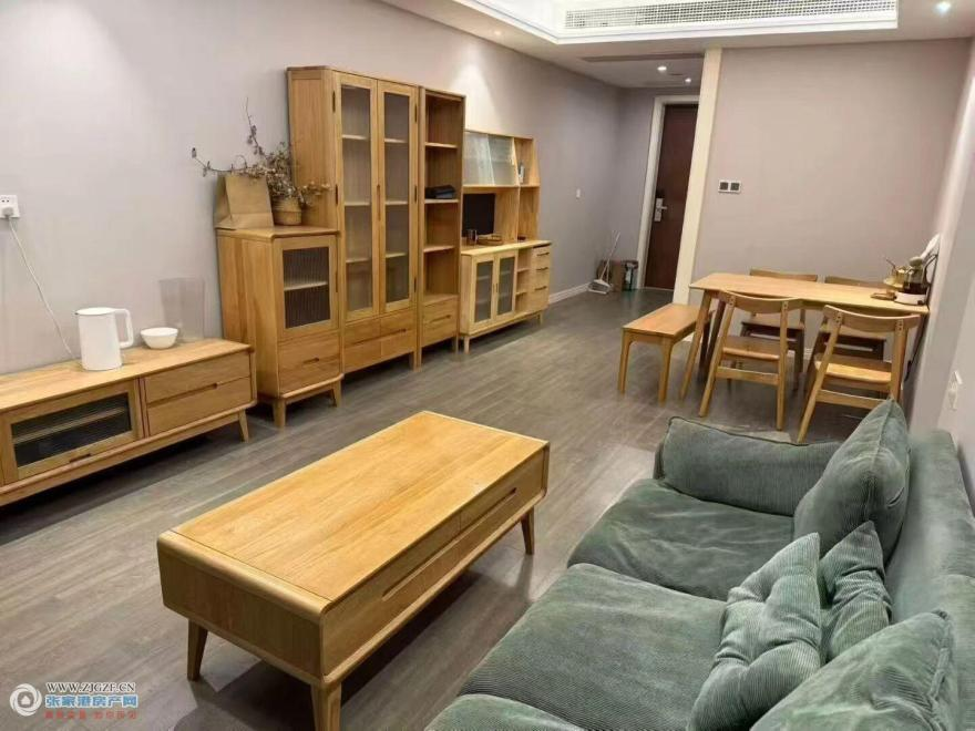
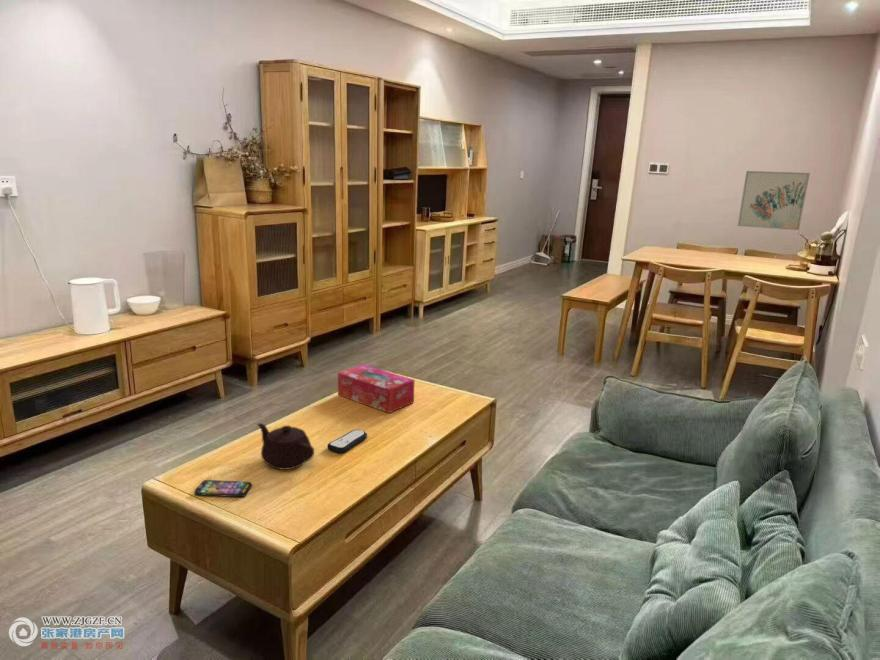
+ smartphone (223, 488)
+ wall art (772, 200)
+ tissue box (375, 387)
+ remote control (348, 440)
+ teapot (285, 443)
